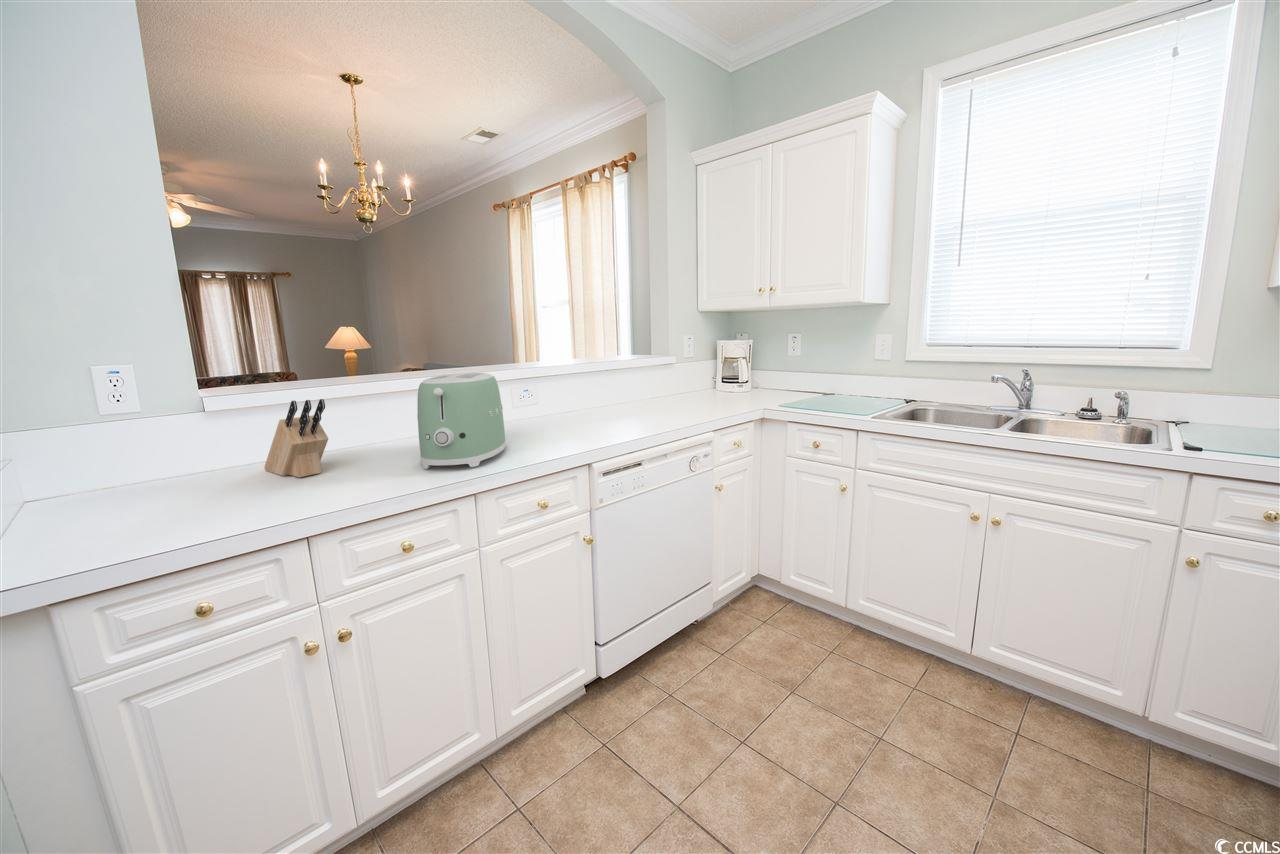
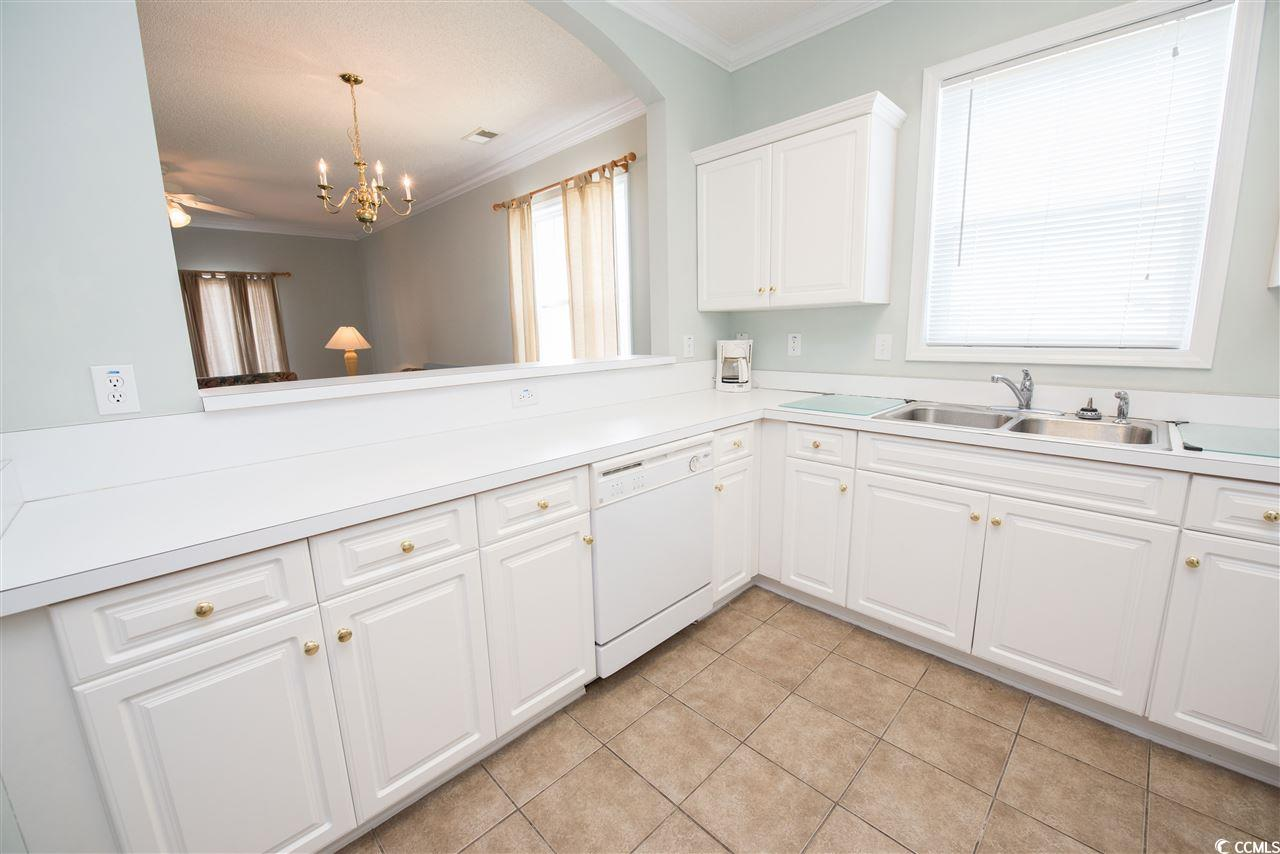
- toaster (462, 415)
- knife block (295, 435)
